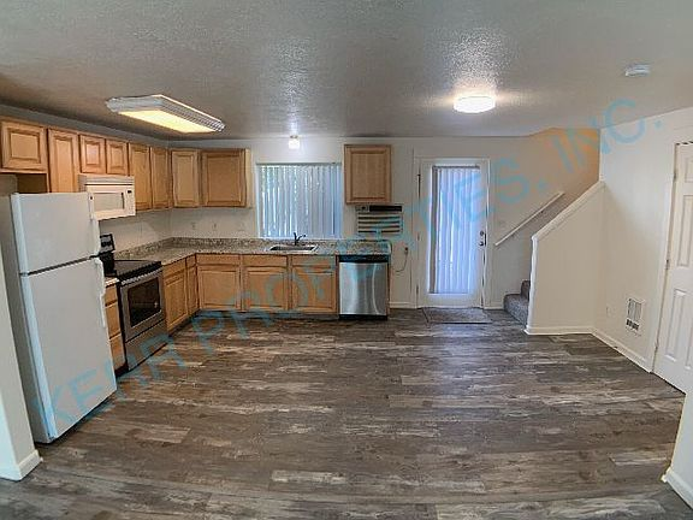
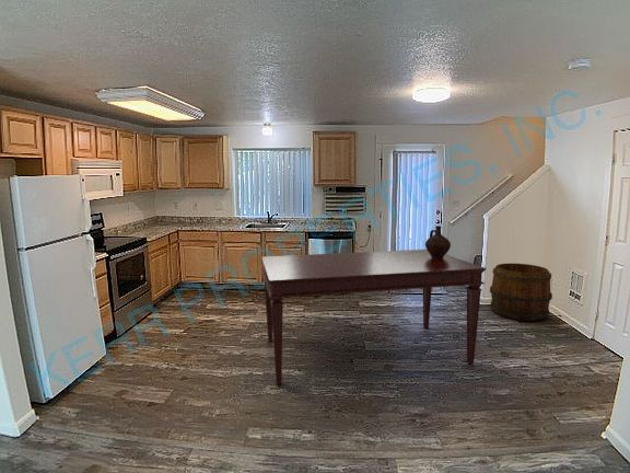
+ dining table (363, 291)
+ ceramic jug (438, 242)
+ barrel (520, 290)
